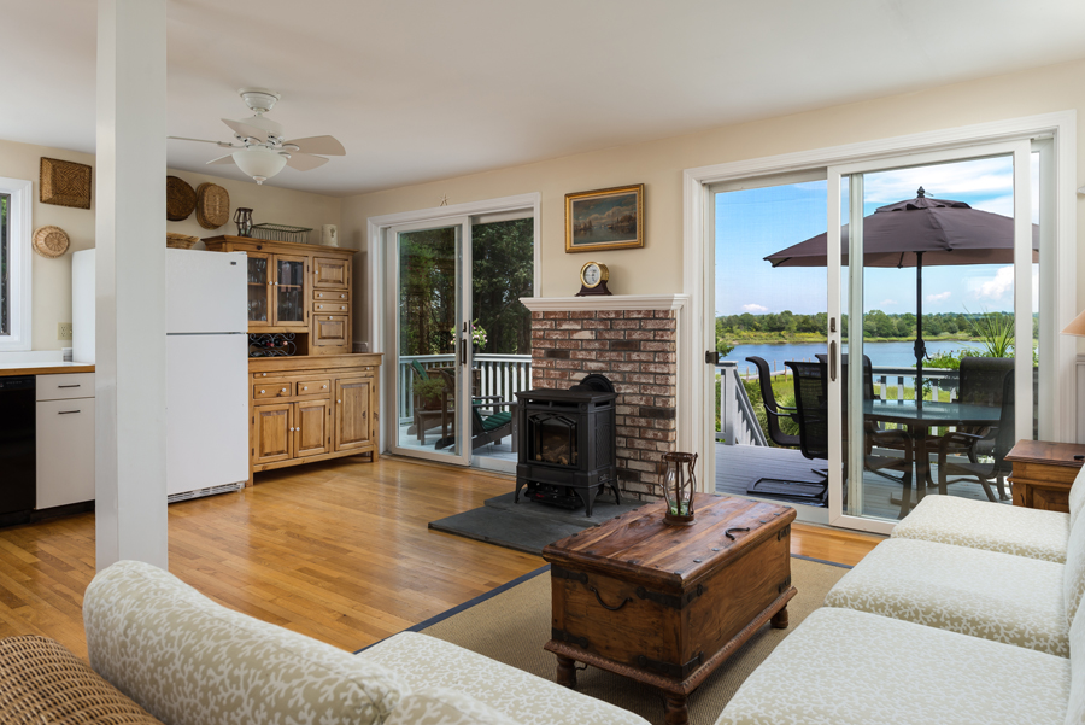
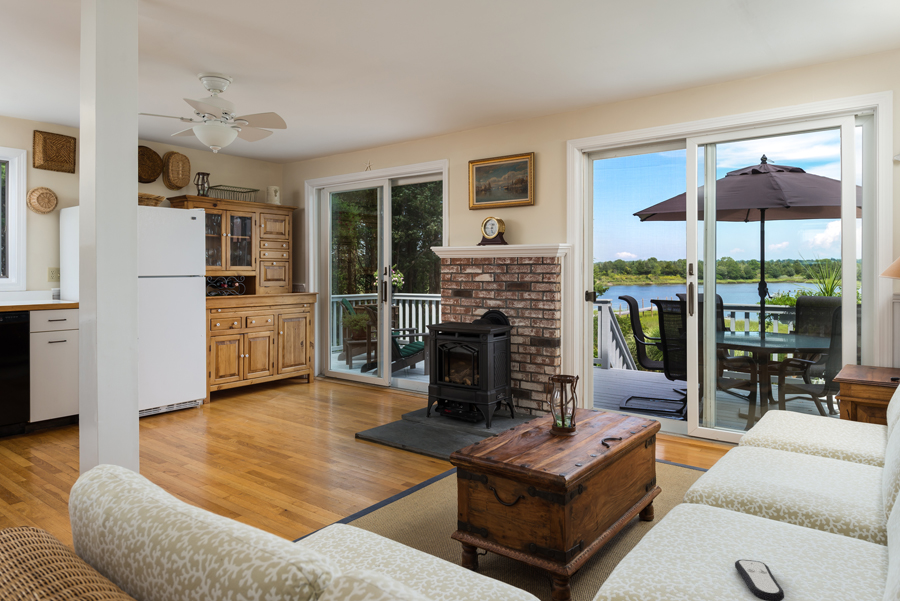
+ remote control (759, 579)
